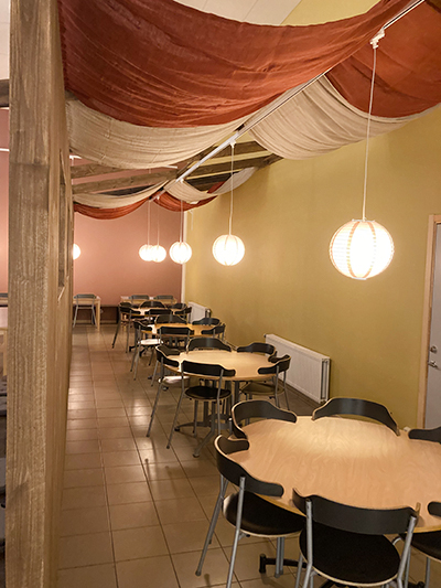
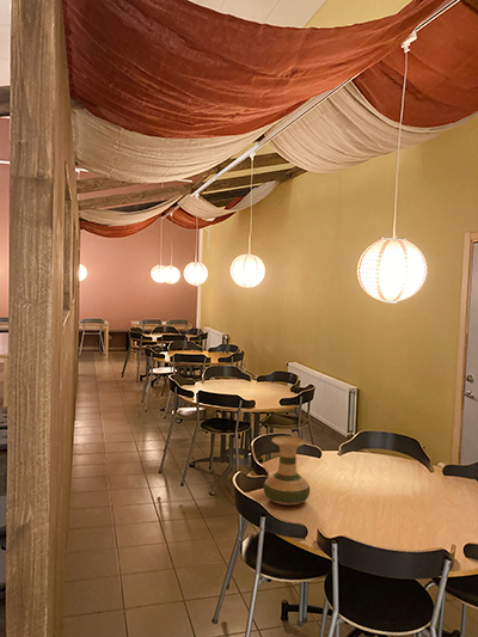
+ vase (287, 470)
